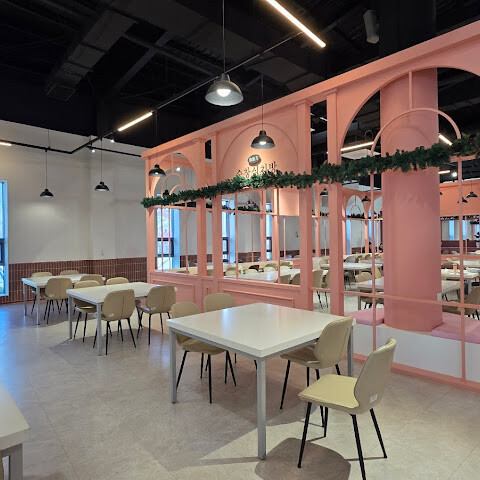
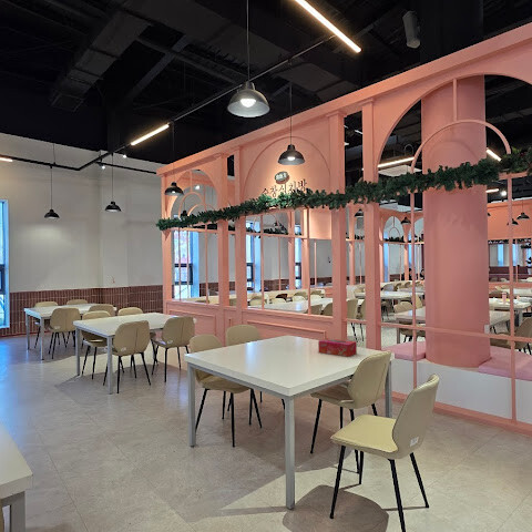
+ tissue box (337, 347)
